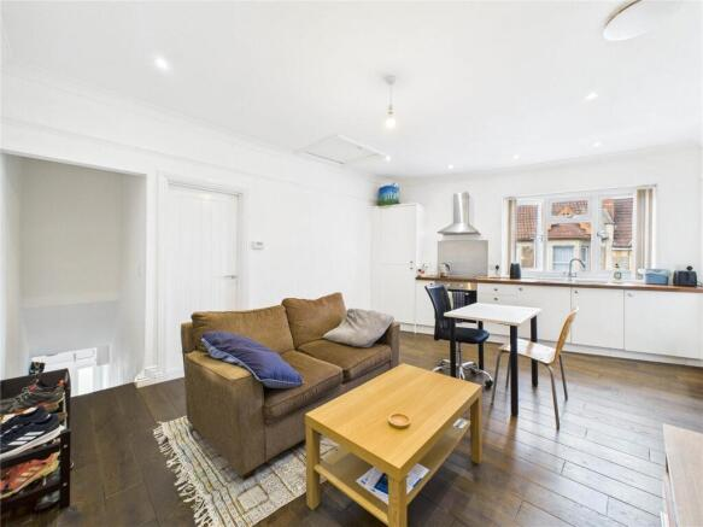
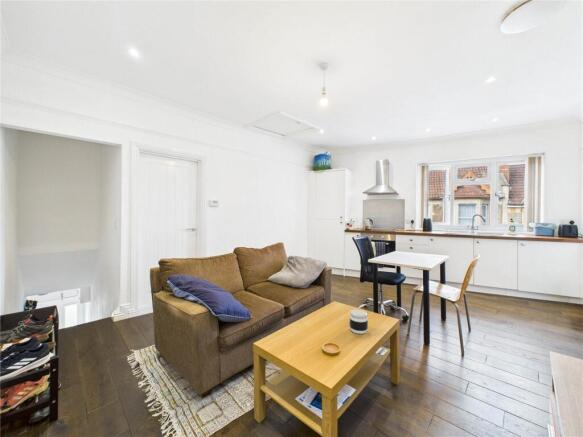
+ jar (358, 321)
